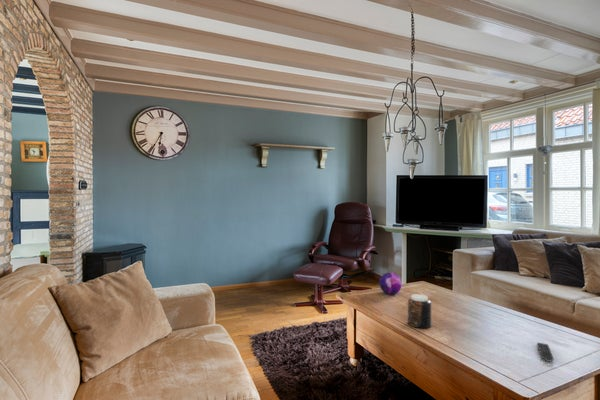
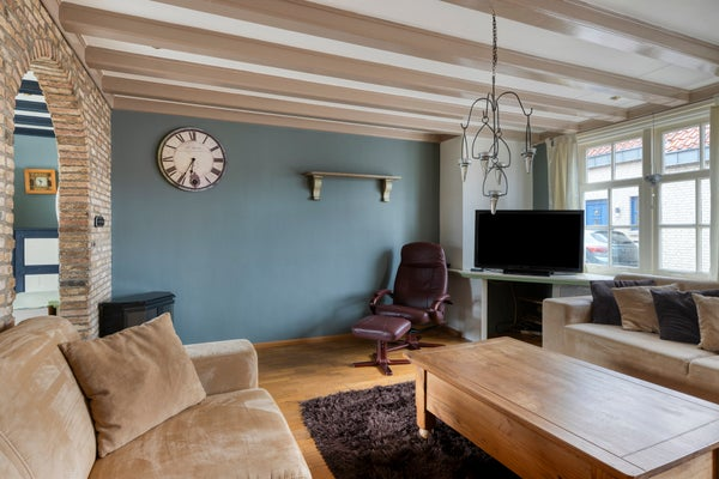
- jar (419, 310)
- decorative orb (390, 283)
- remote control (545, 351)
